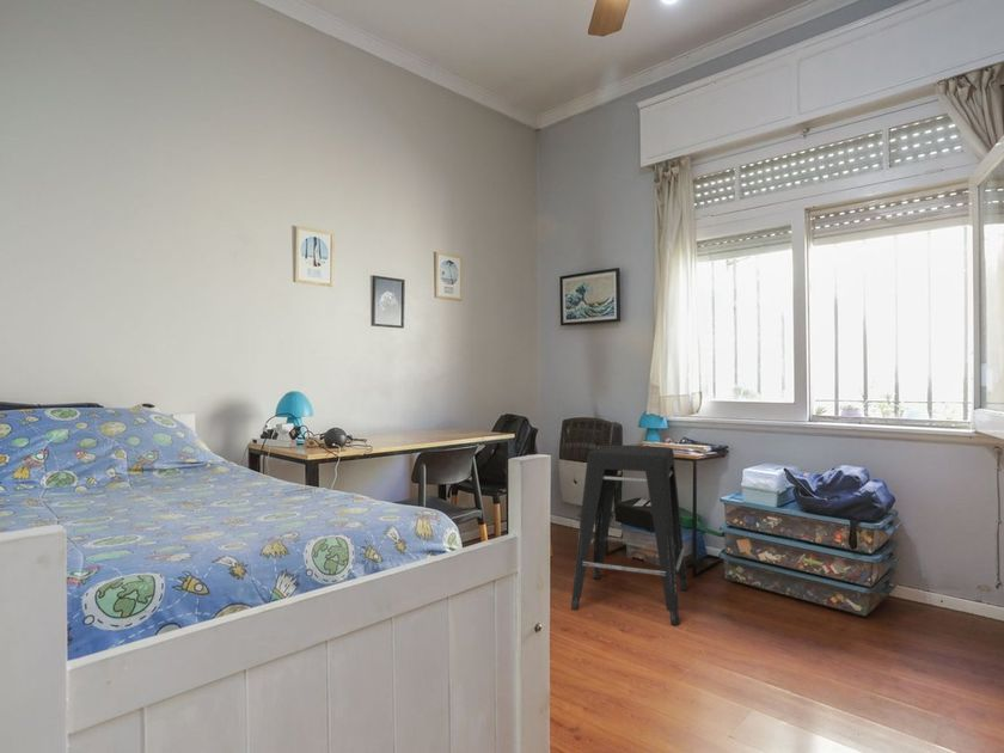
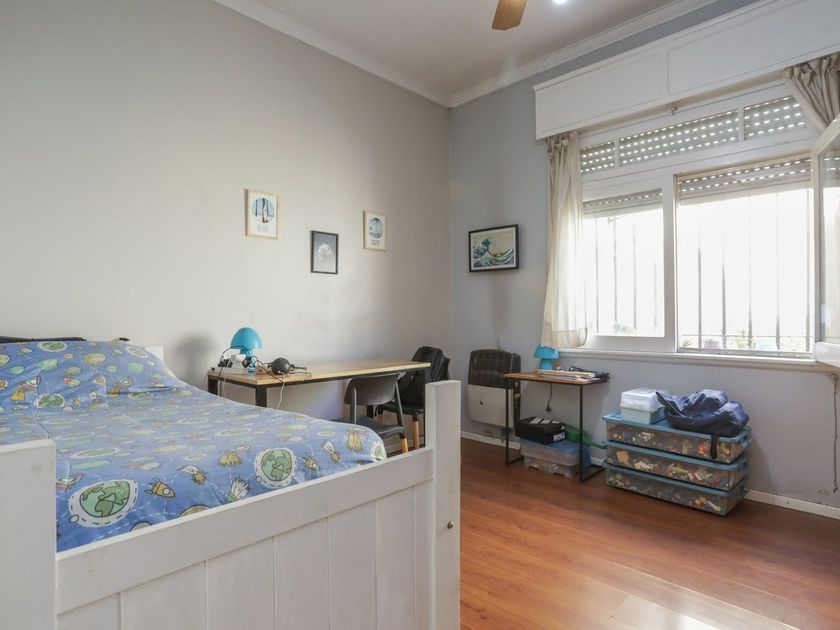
- stool (630, 539)
